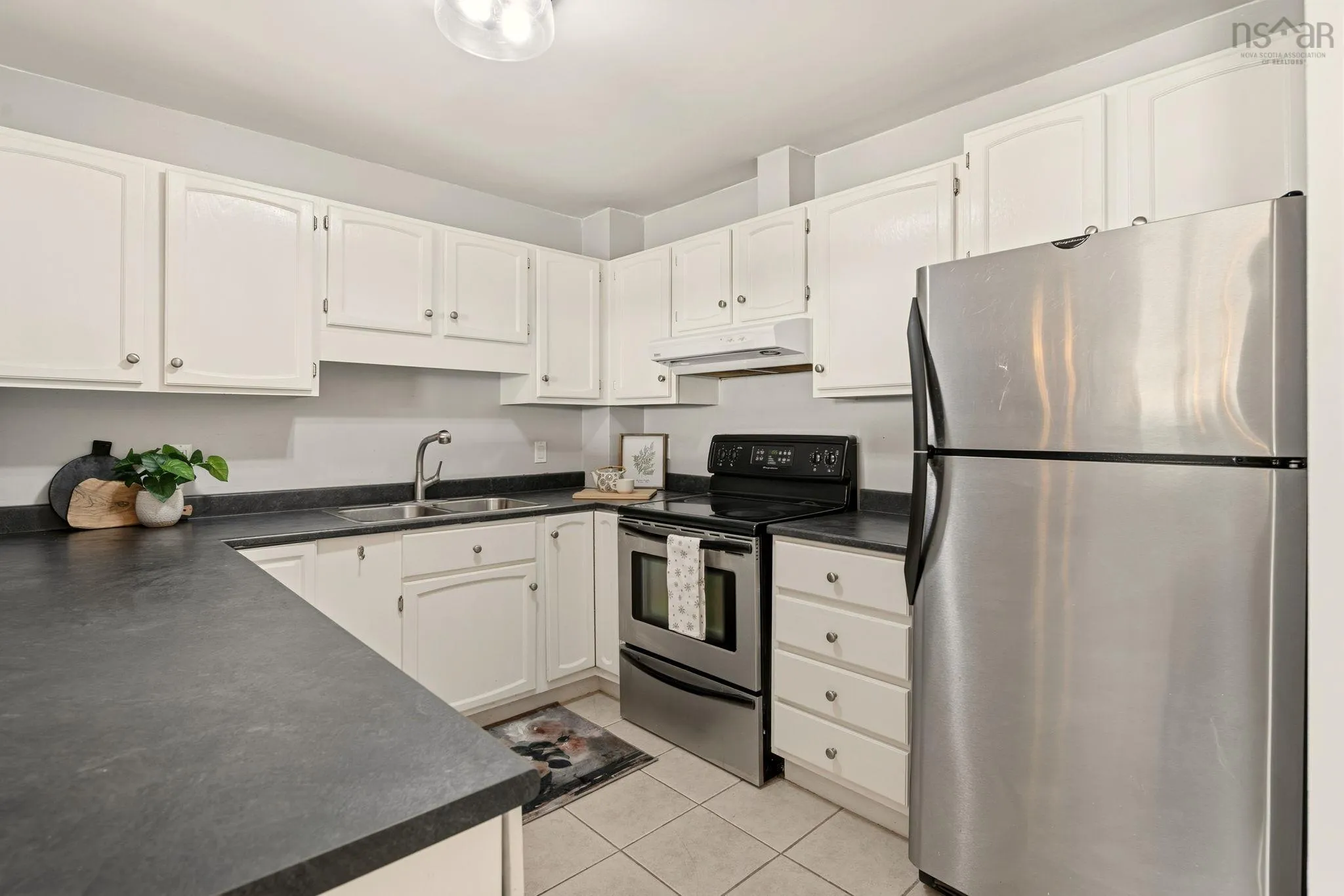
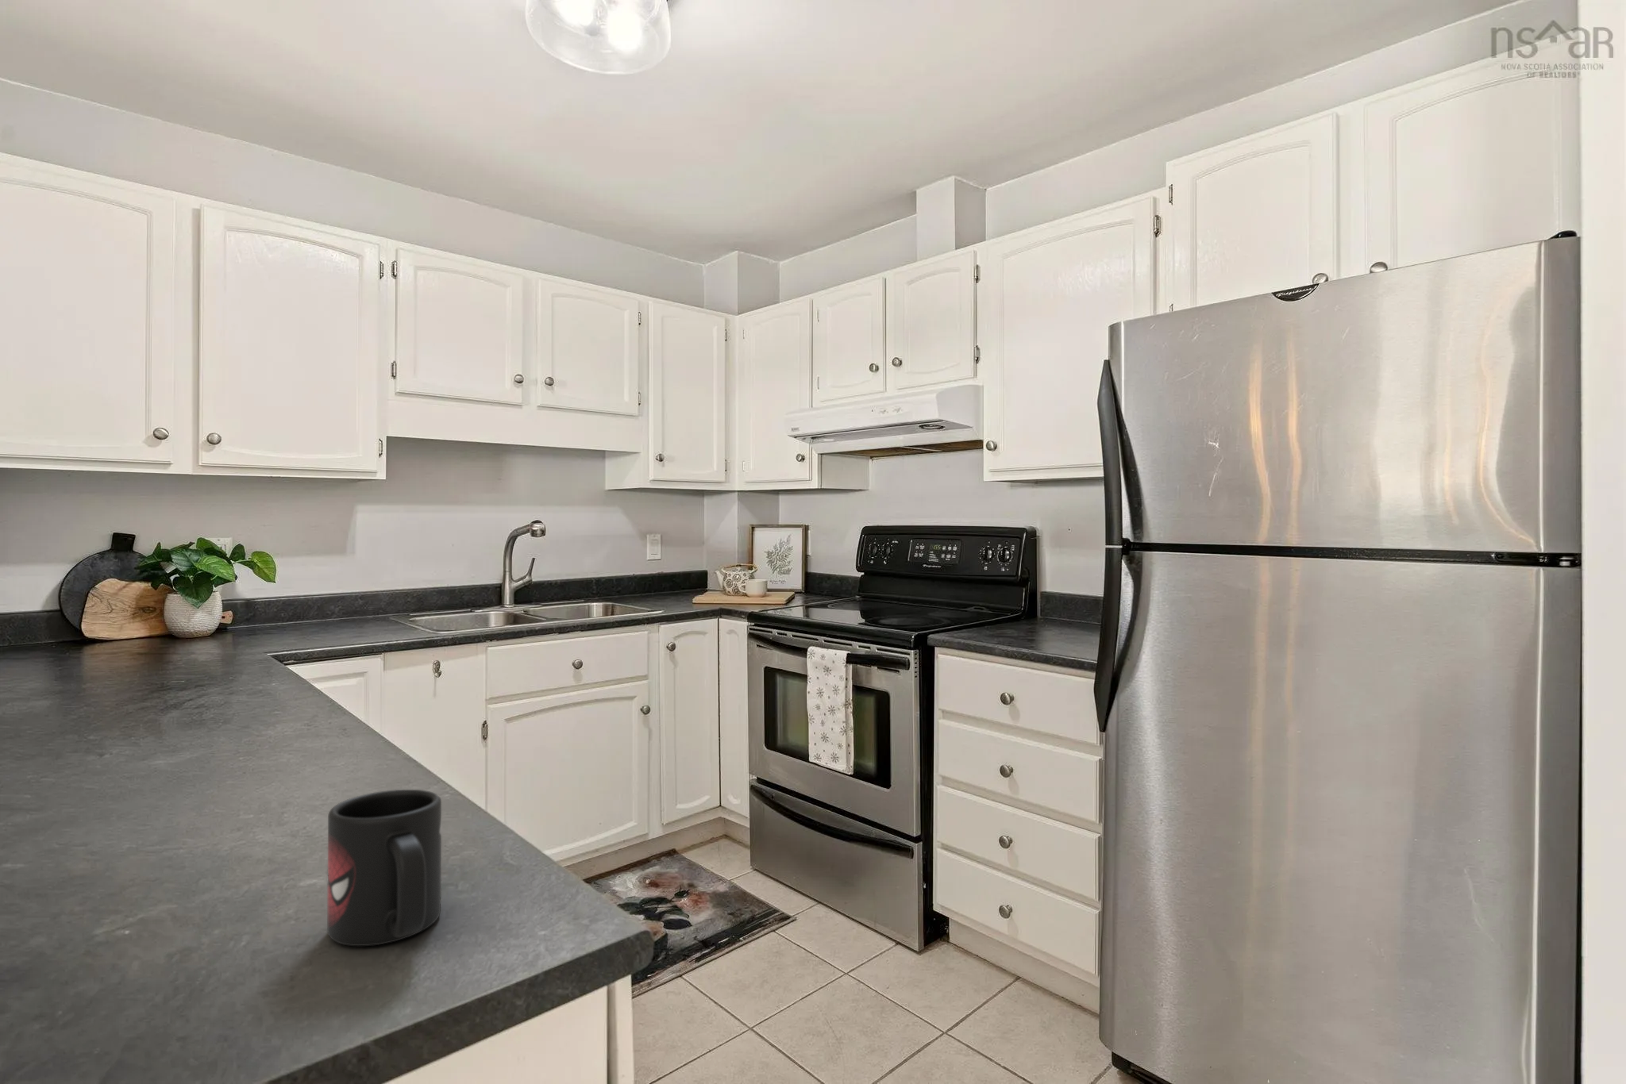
+ mug (392, 870)
